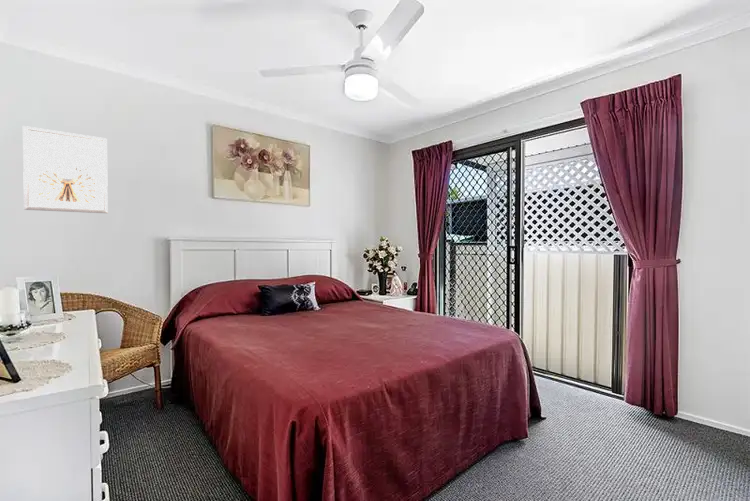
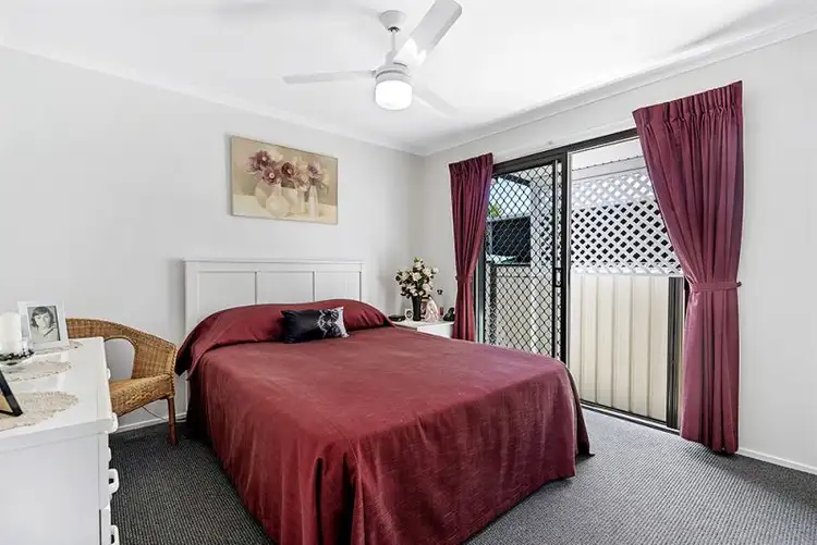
- picture frame (67, 172)
